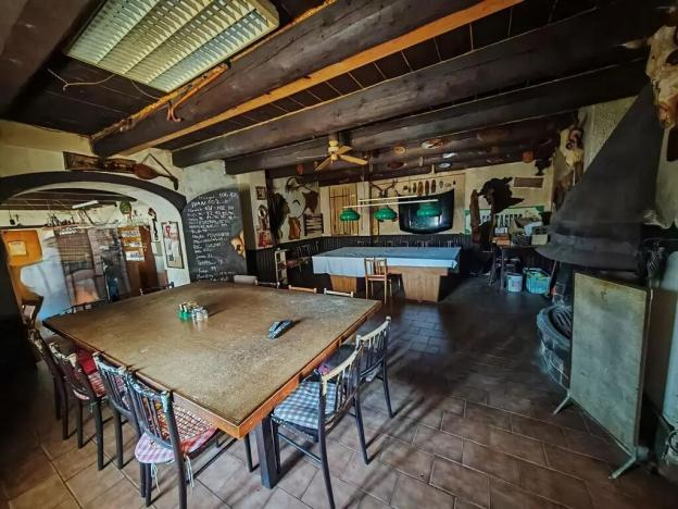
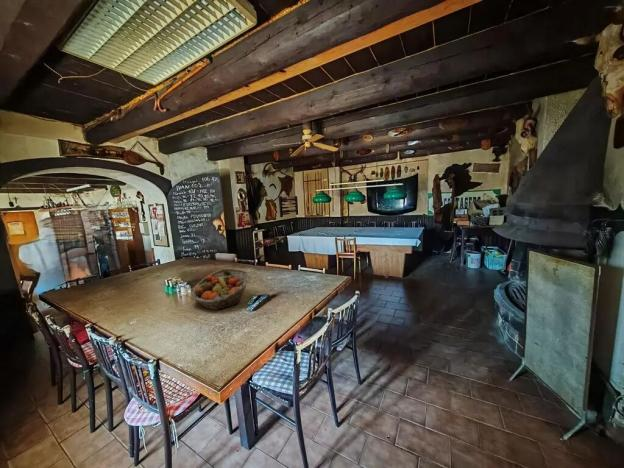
+ fruit basket (222, 287)
